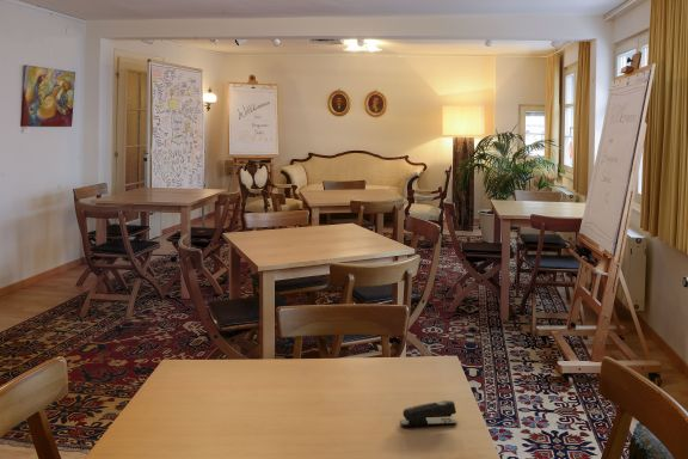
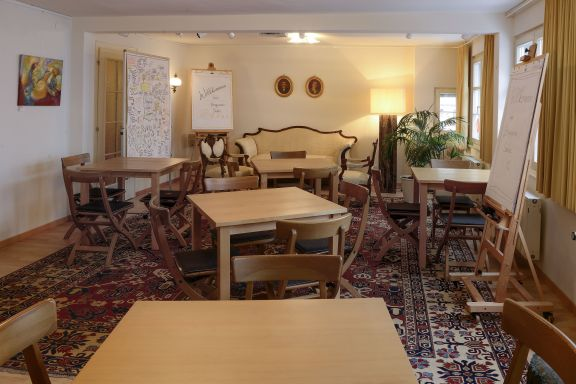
- stapler (428, 411)
